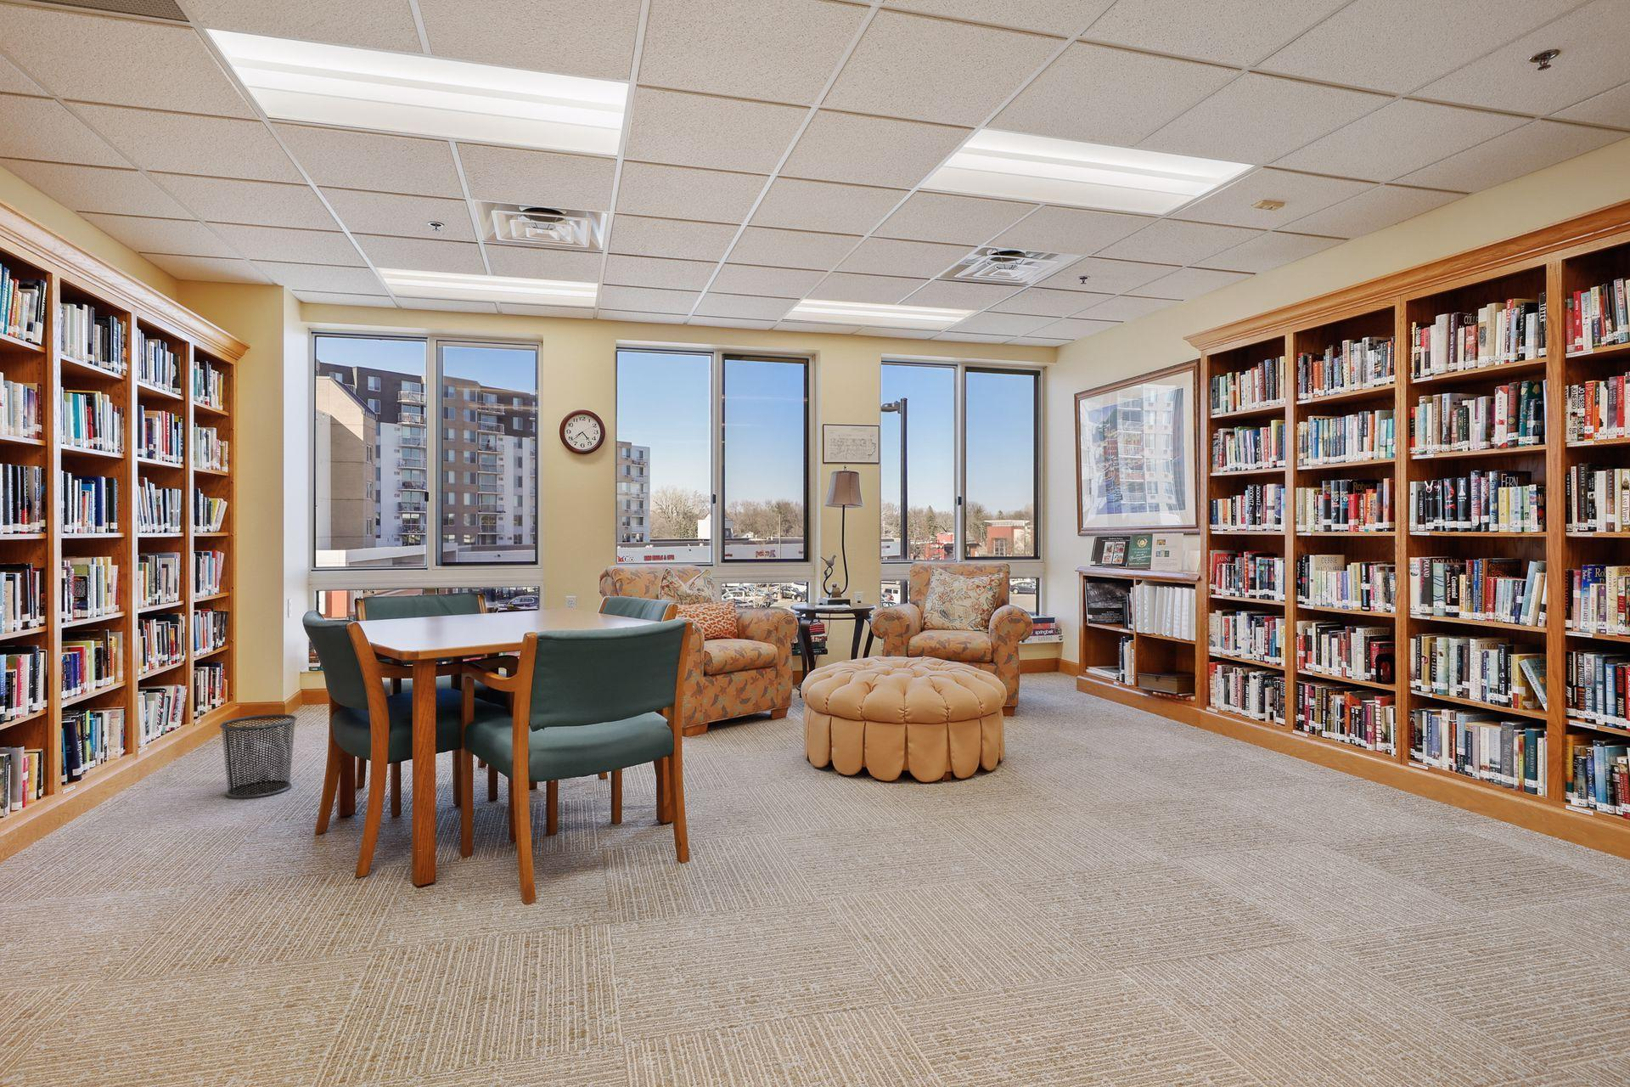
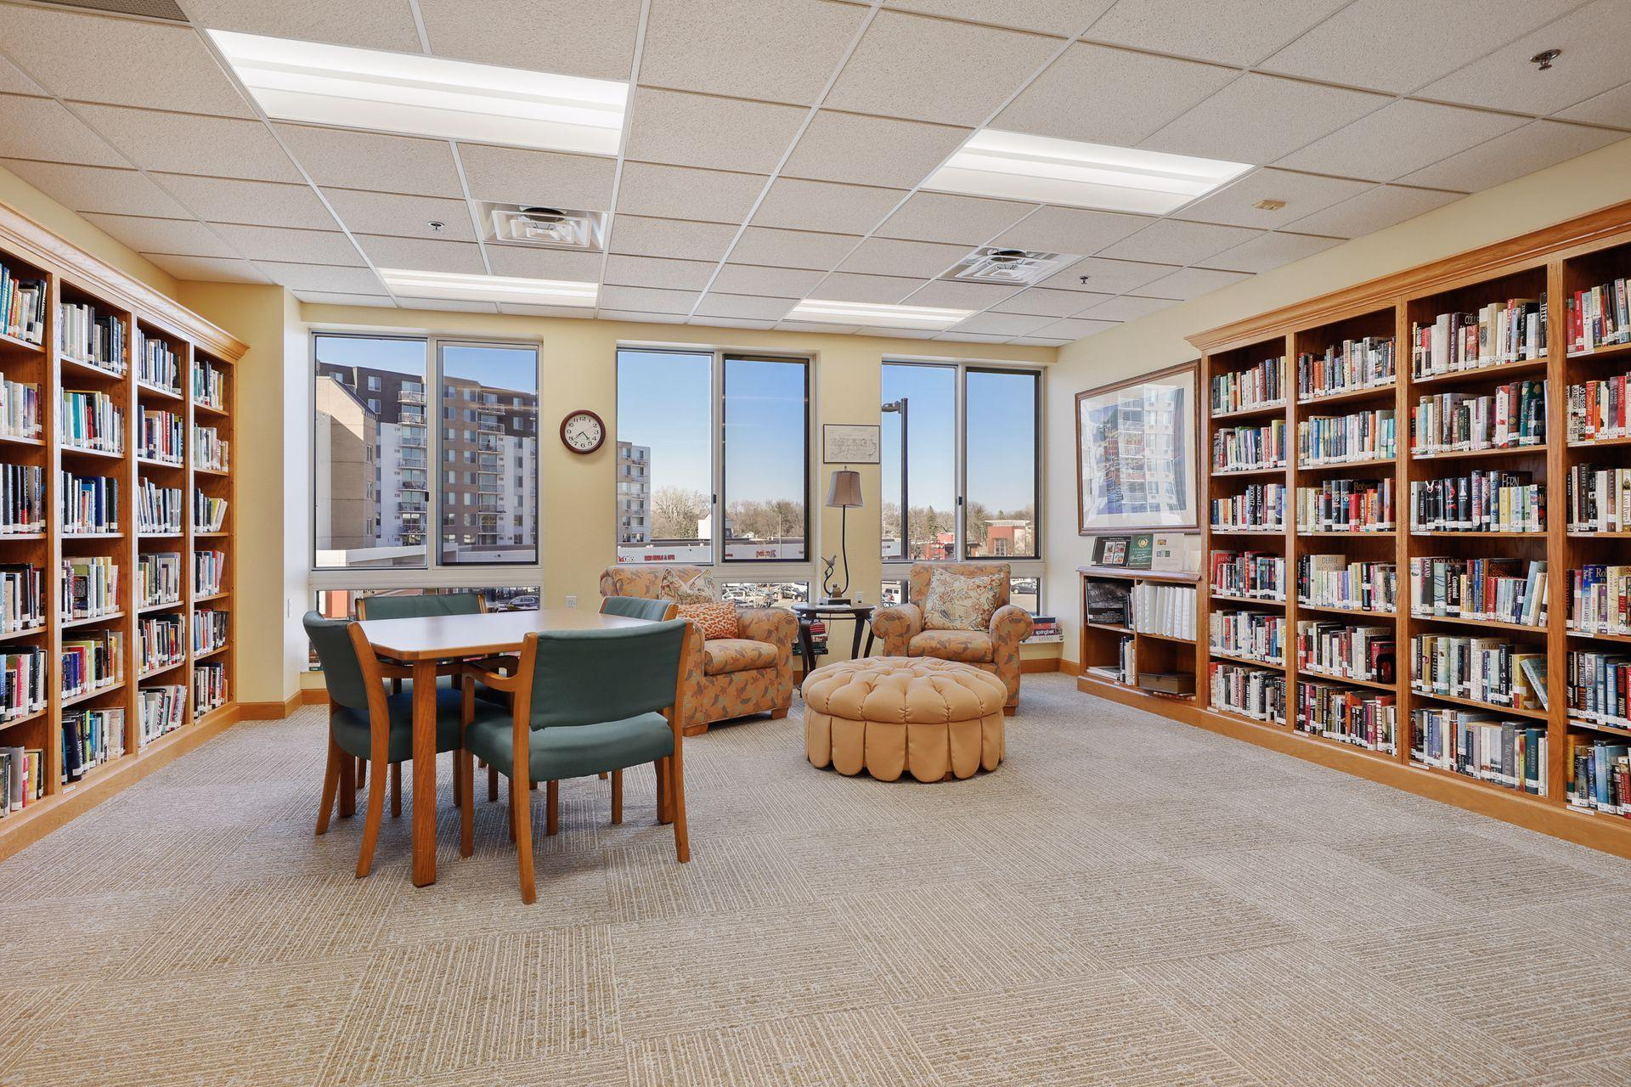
- waste bin (260, 755)
